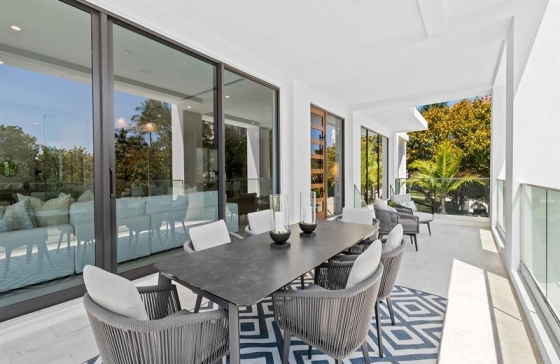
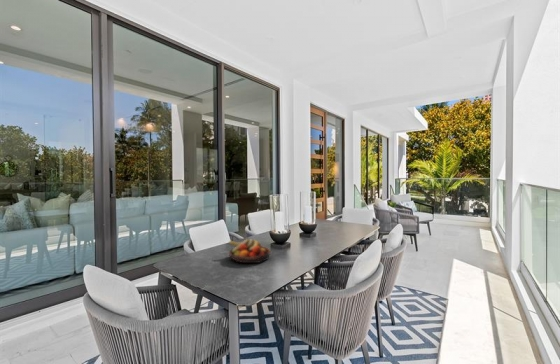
+ fruit bowl (249, 249)
